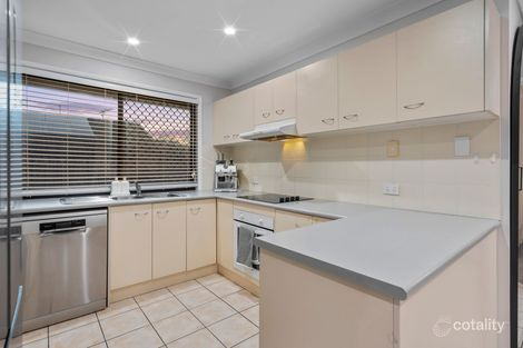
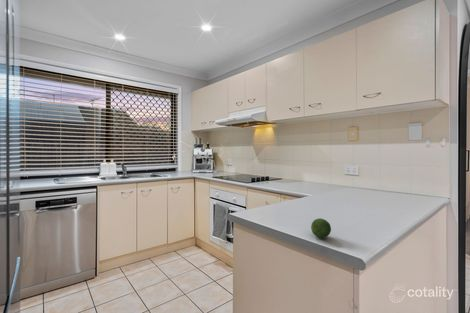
+ fruit (320, 227)
